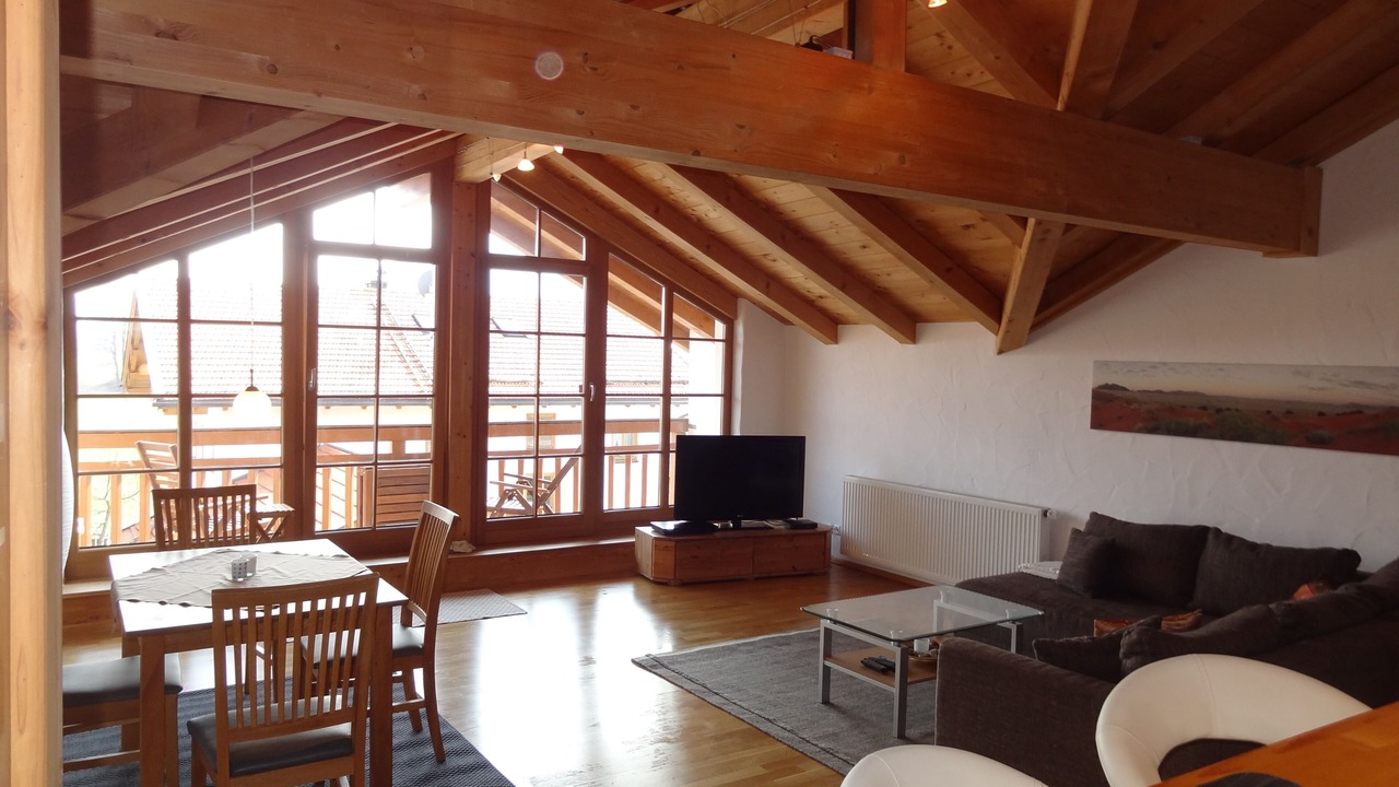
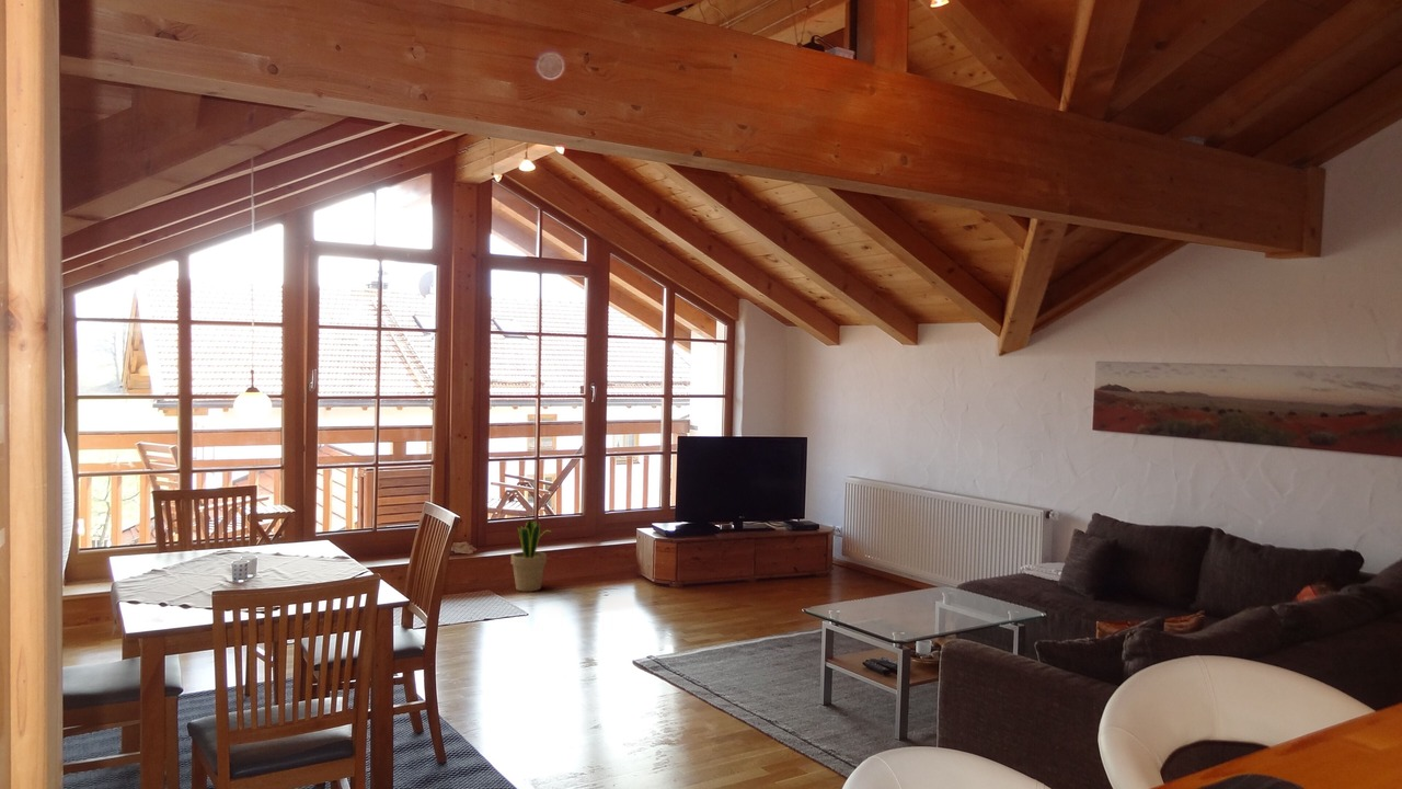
+ potted plant (531, 553)
